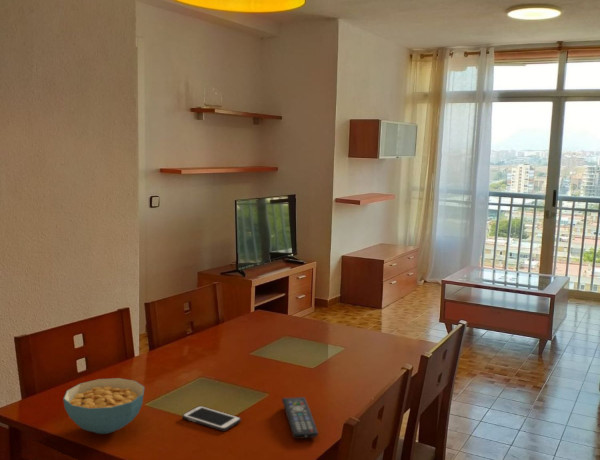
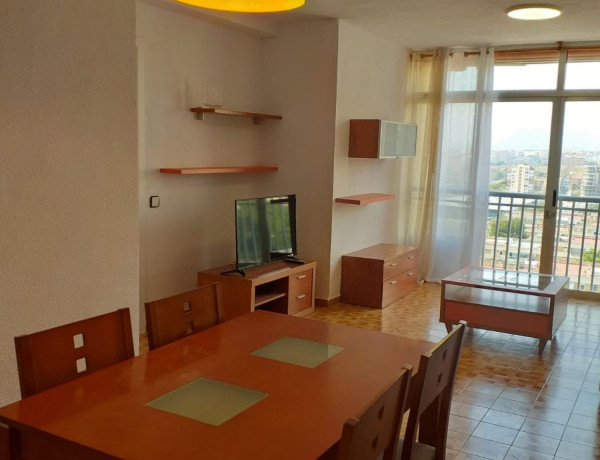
- cereal bowl (105, 410)
- remote control (298, 415)
- cell phone (211, 418)
